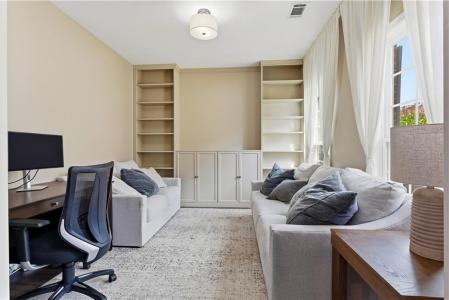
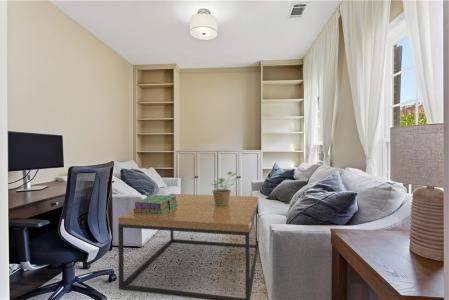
+ stack of books (157, 203)
+ potted plant (222, 187)
+ coffee table (200, 232)
